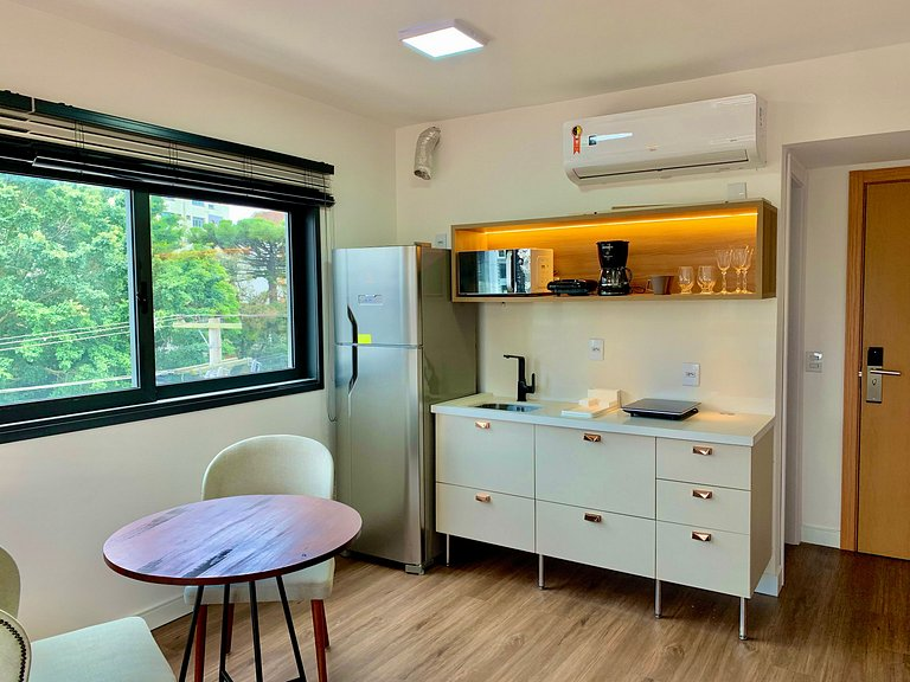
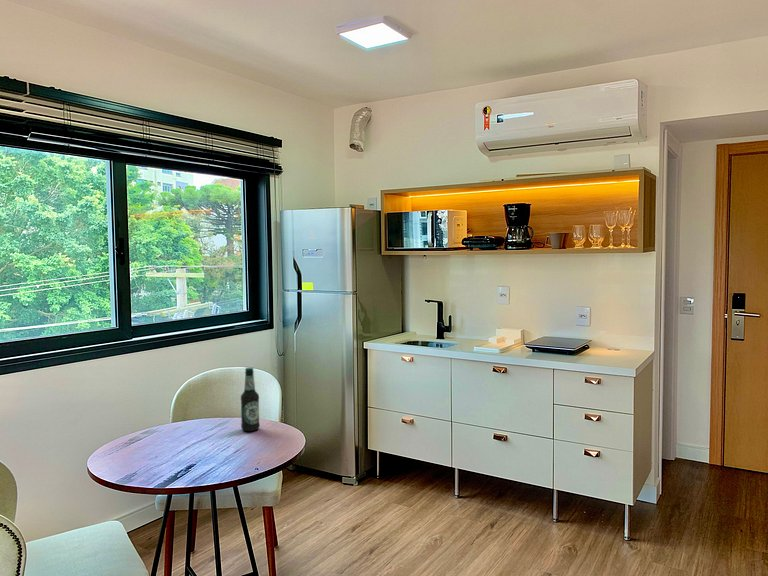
+ bottle (249, 398)
